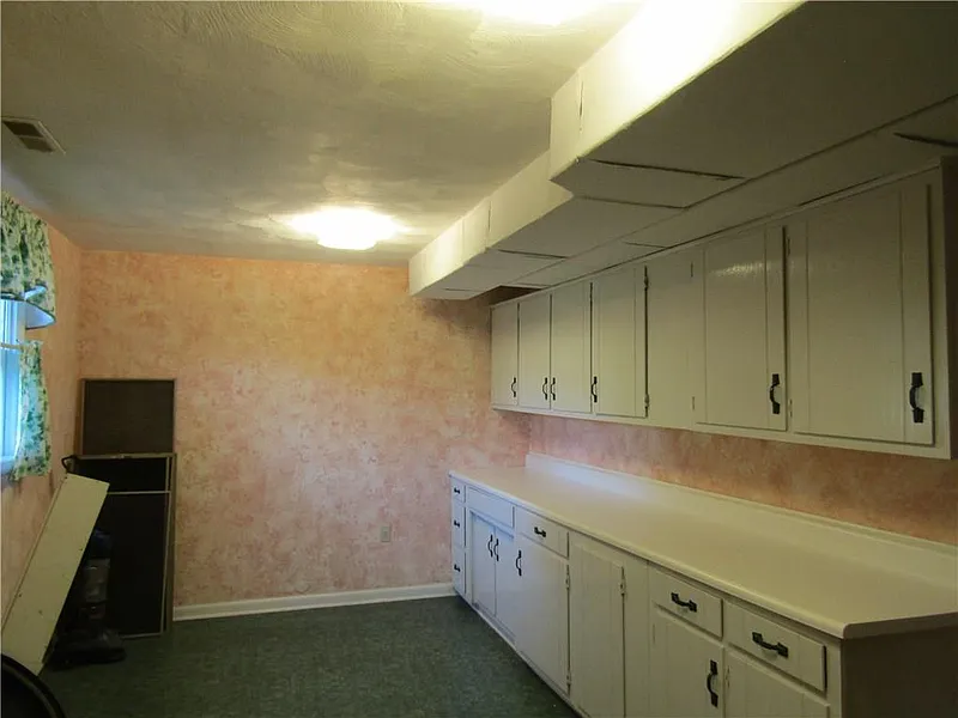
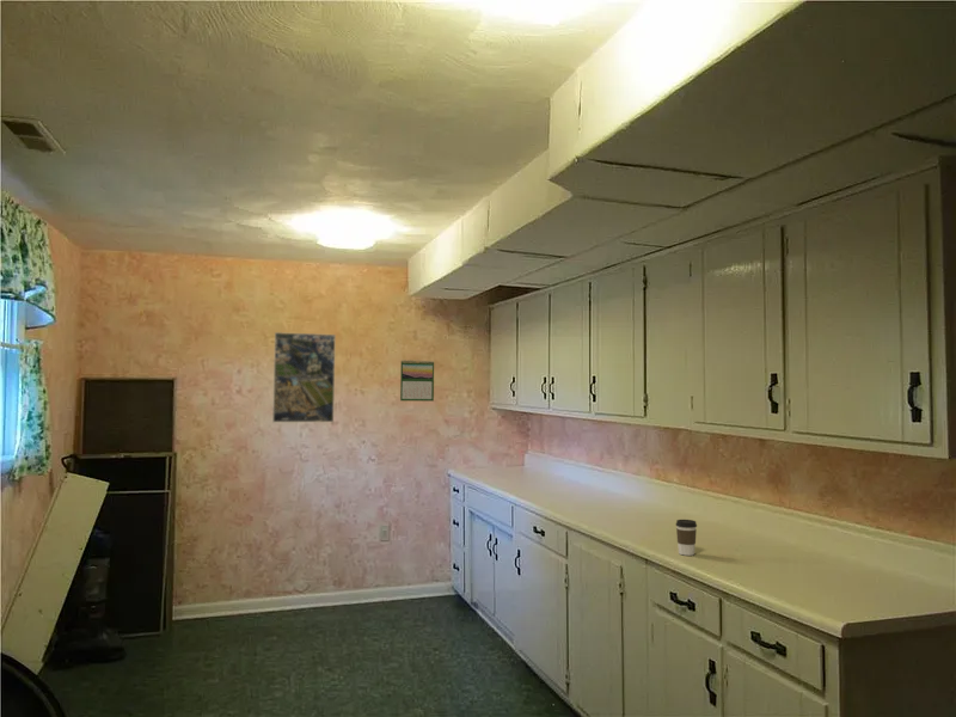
+ calendar (417, 380)
+ coffee cup (686, 537)
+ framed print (304, 378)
